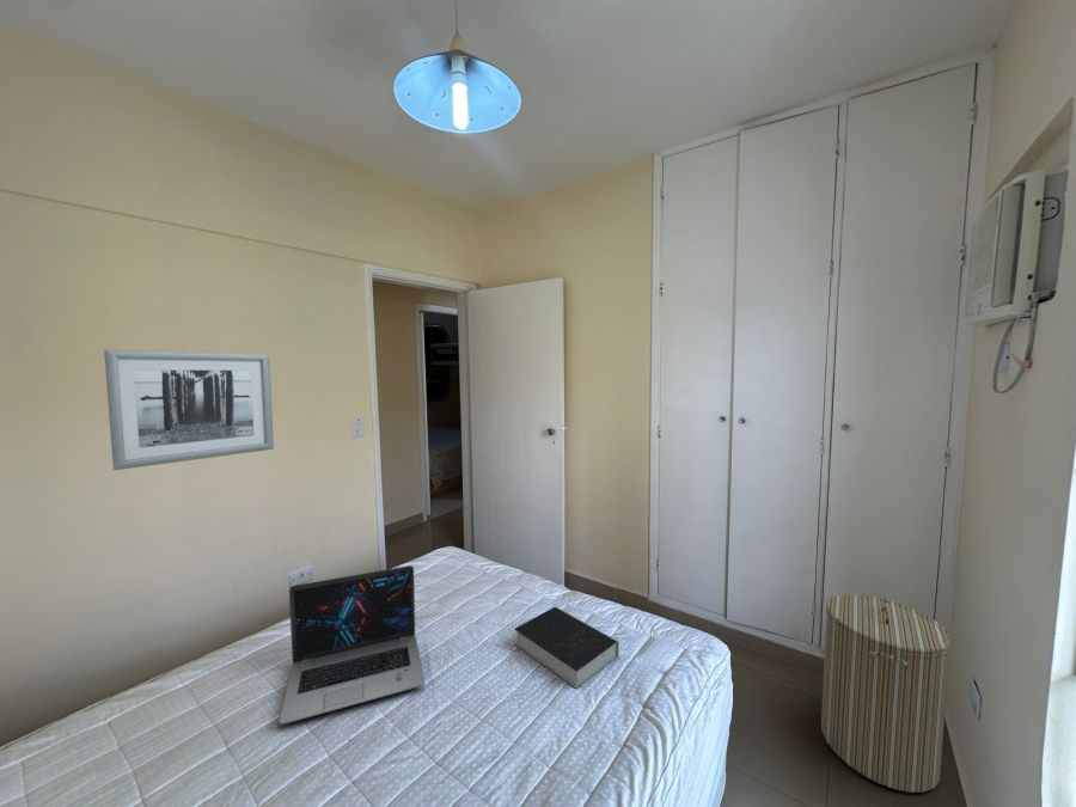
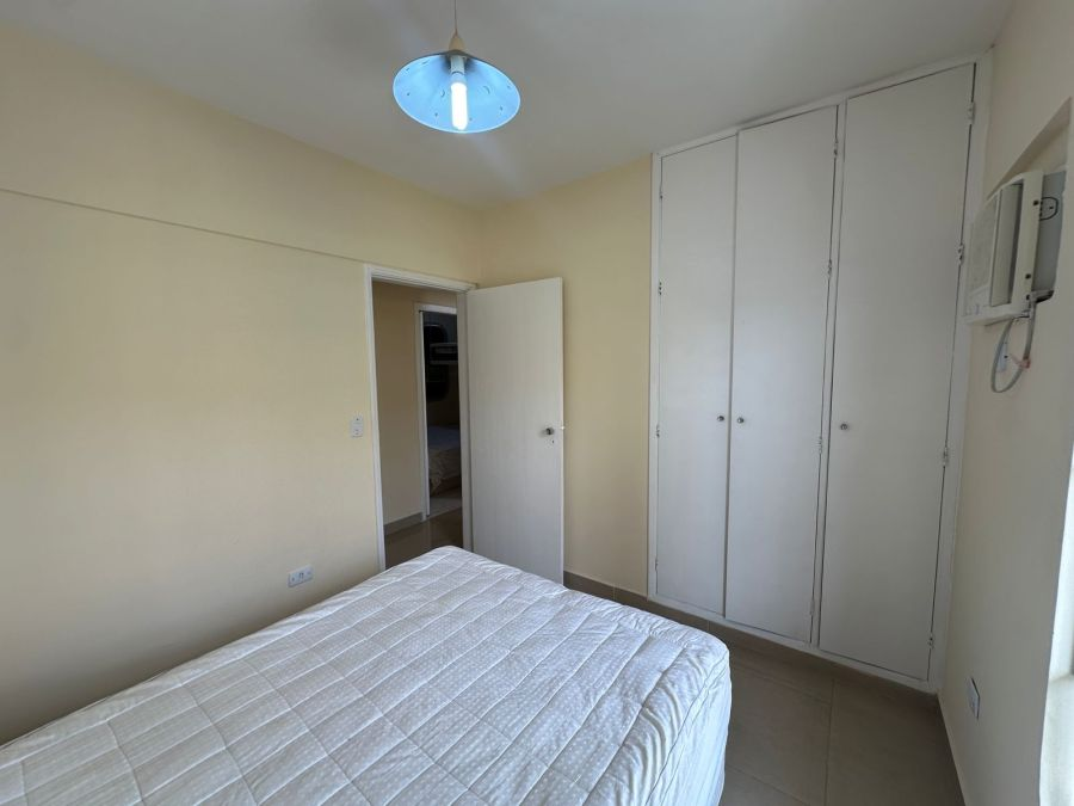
- laundry hamper (880, 673)
- laptop (355, 636)
- book (558, 638)
- wall art (200, 405)
